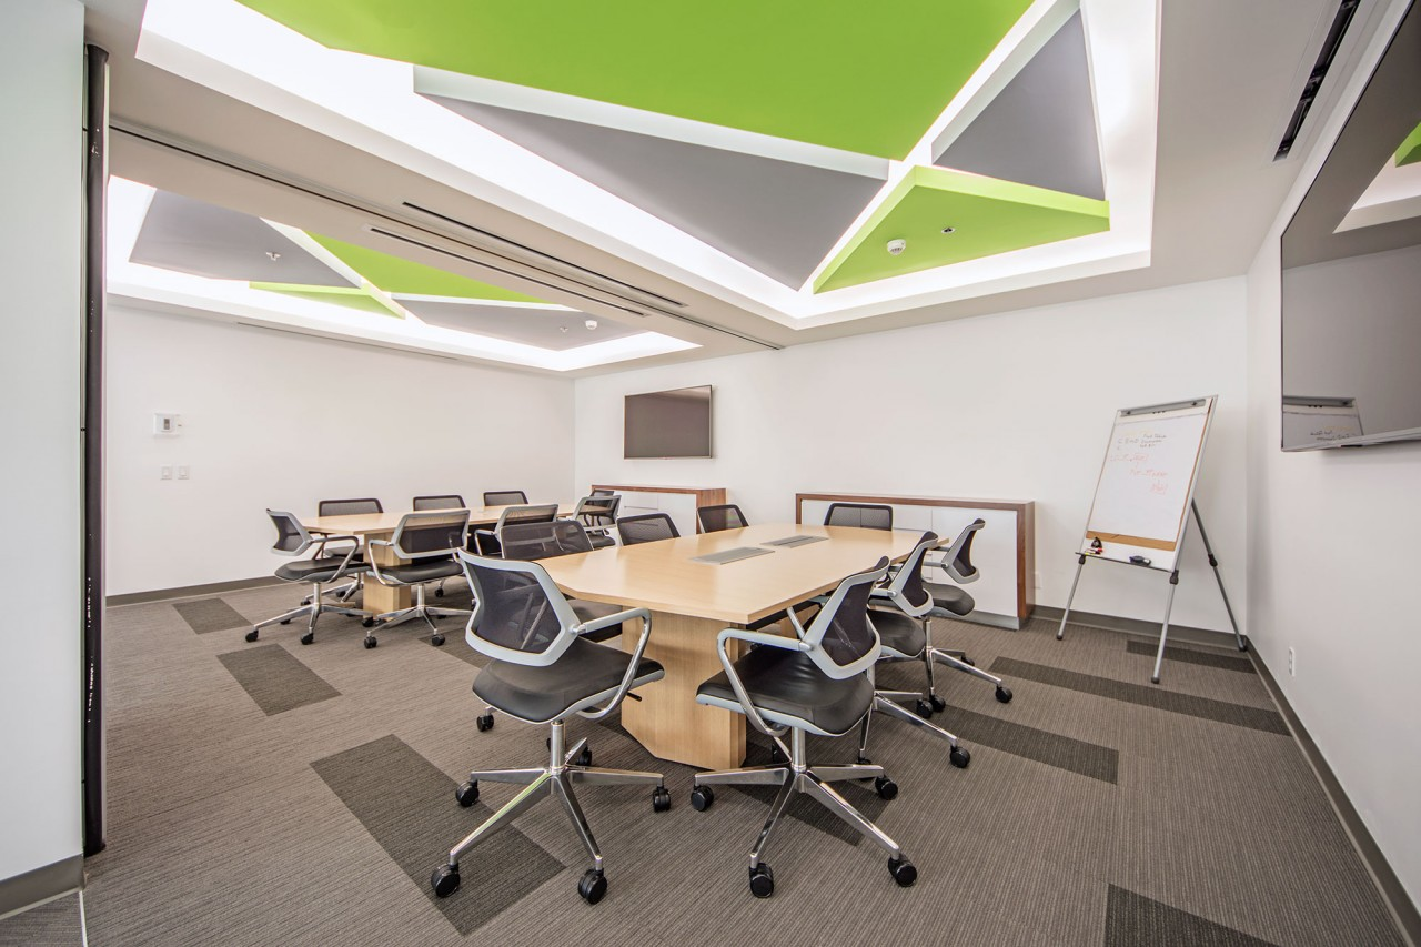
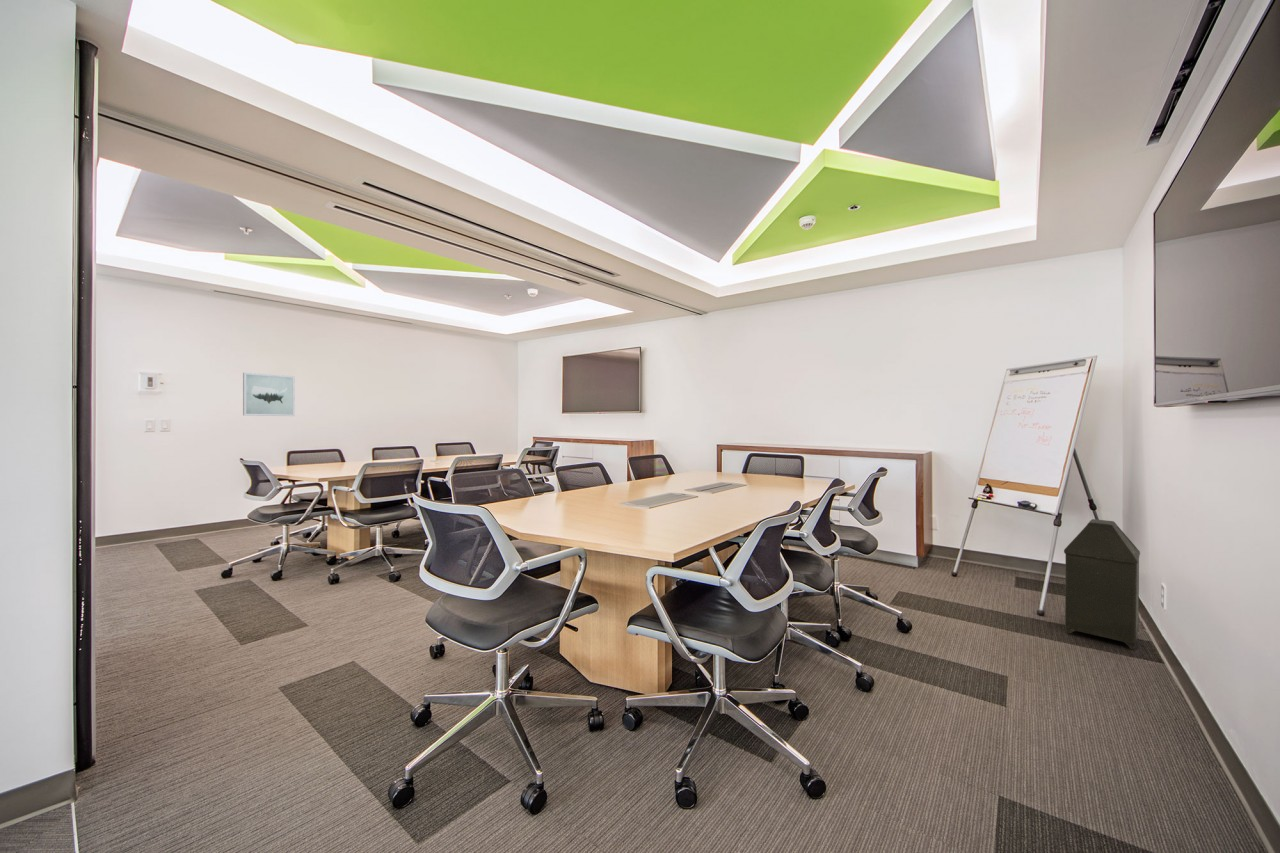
+ wall art (269, 395)
+ trash can (1101, 577)
